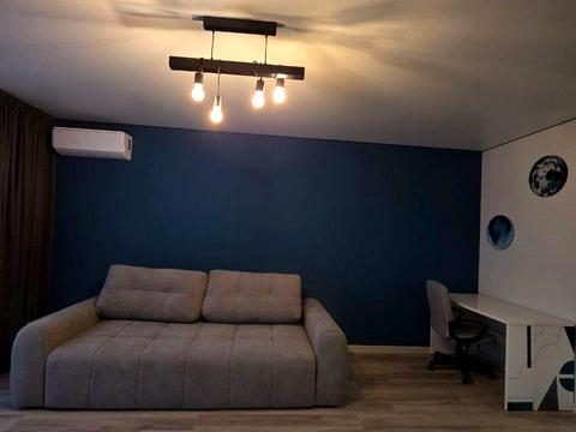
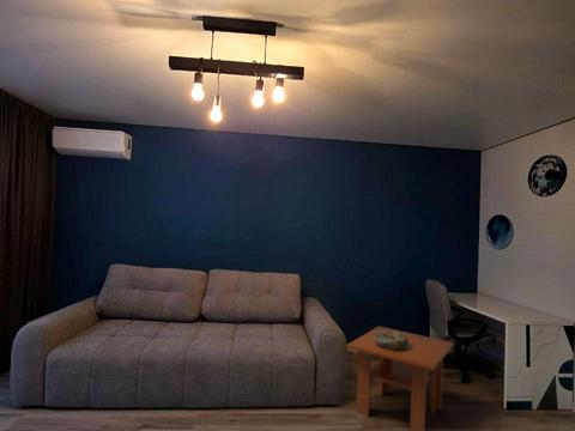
+ coffee table (400, 377)
+ decorative bowl (391, 339)
